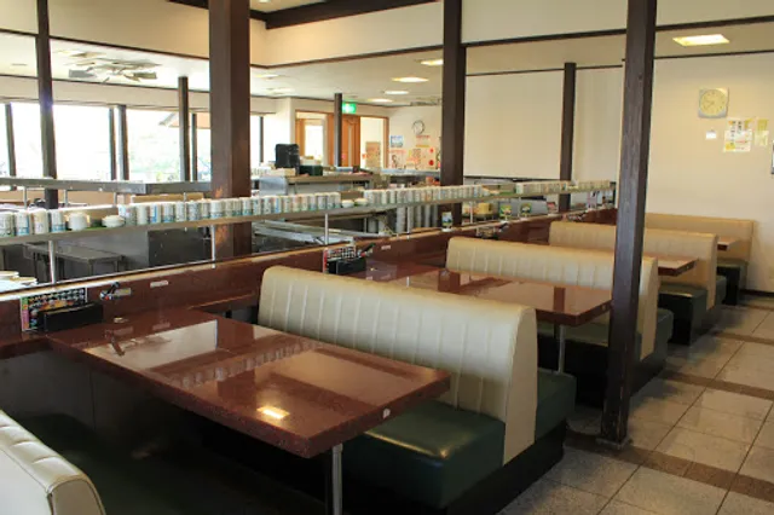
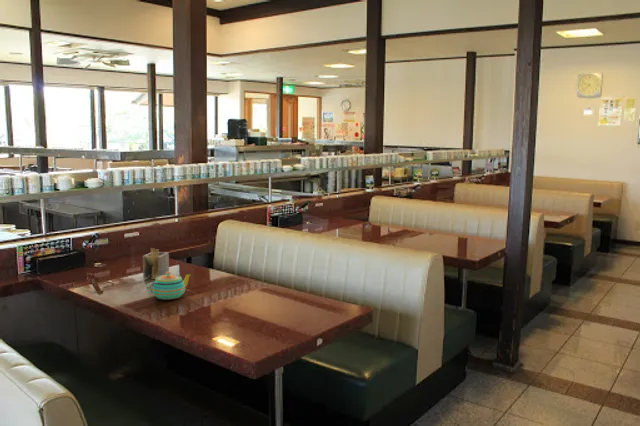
+ teapot (170, 284)
+ napkin holder (156, 261)
